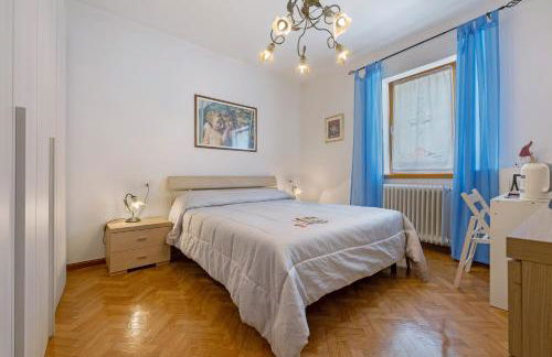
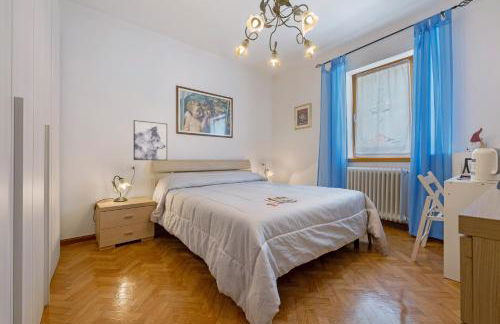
+ wall art (151, 141)
